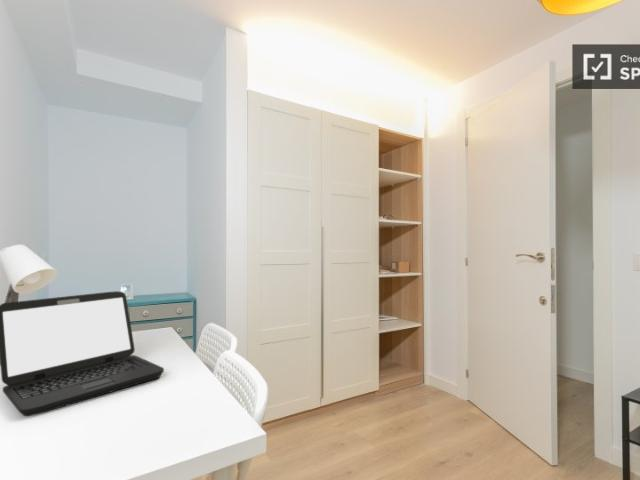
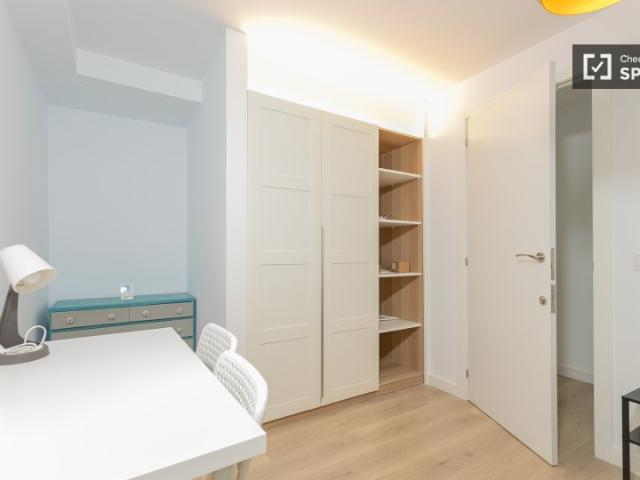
- laptop (84, 341)
